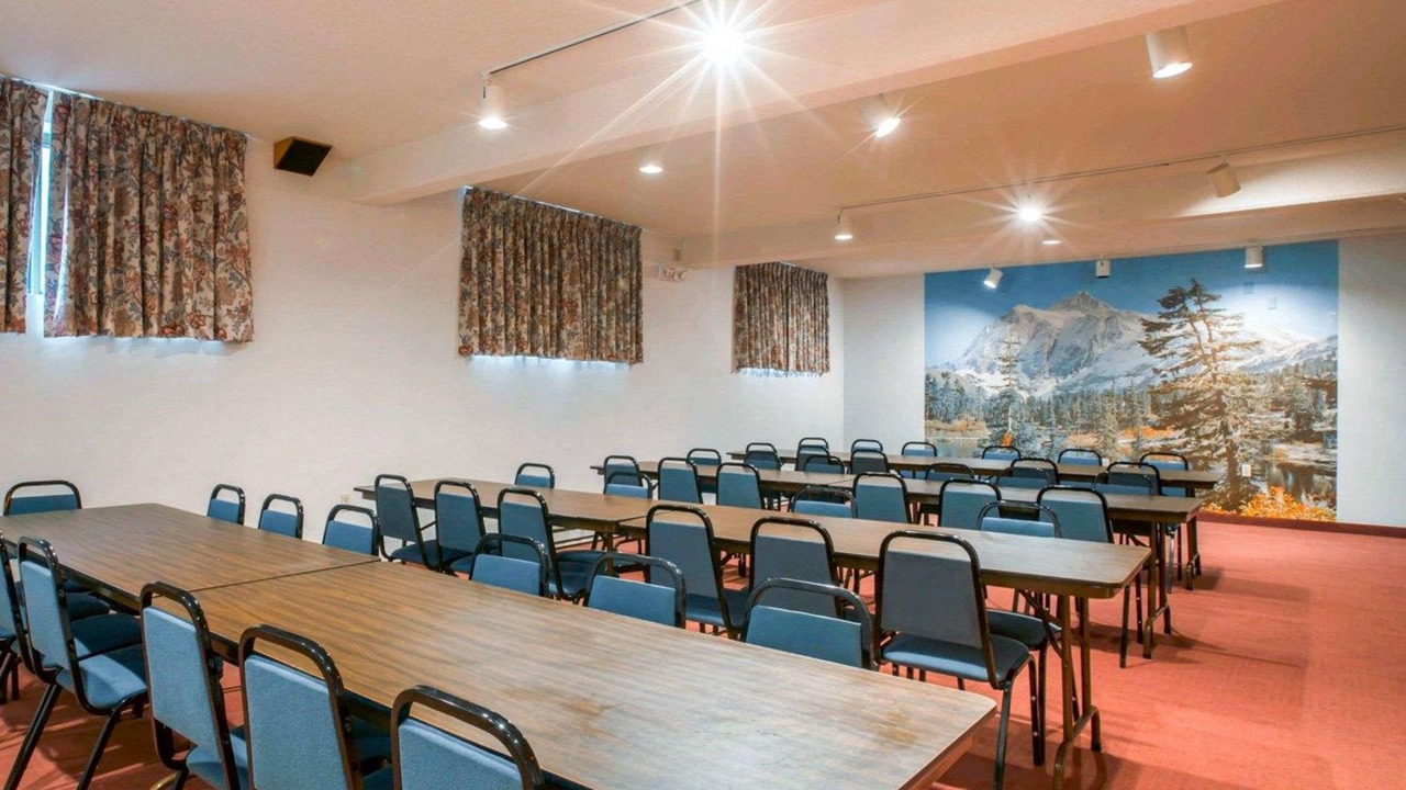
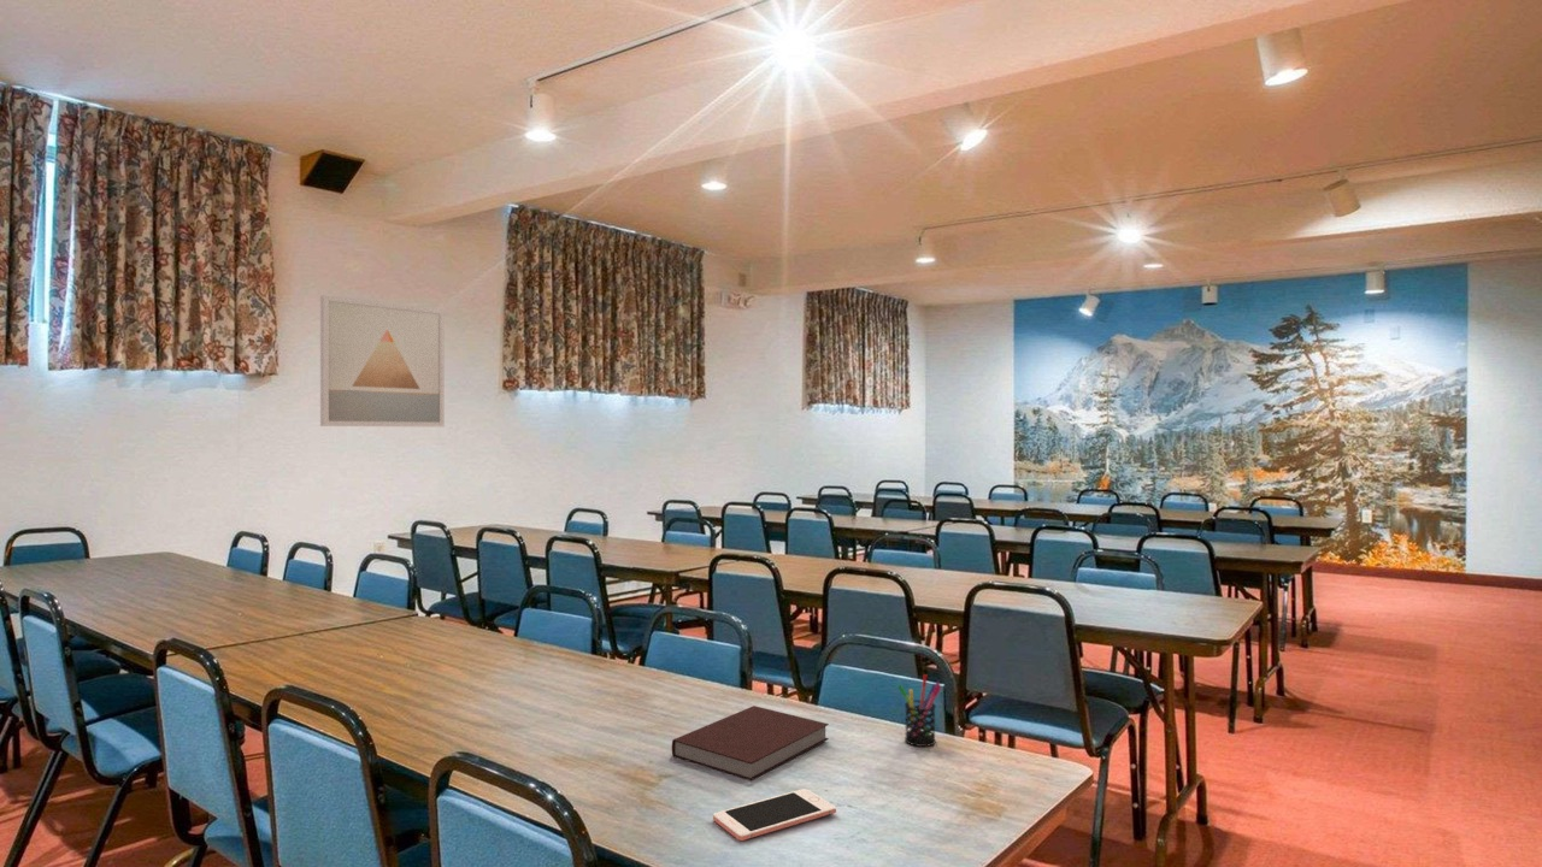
+ notebook (752, 739)
+ wall art (386, 365)
+ cell phone (775, 813)
+ pen holder (917, 708)
